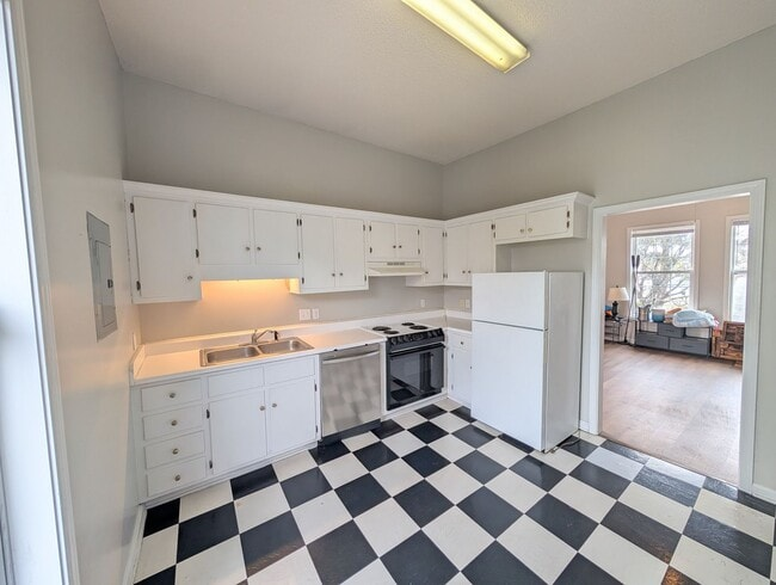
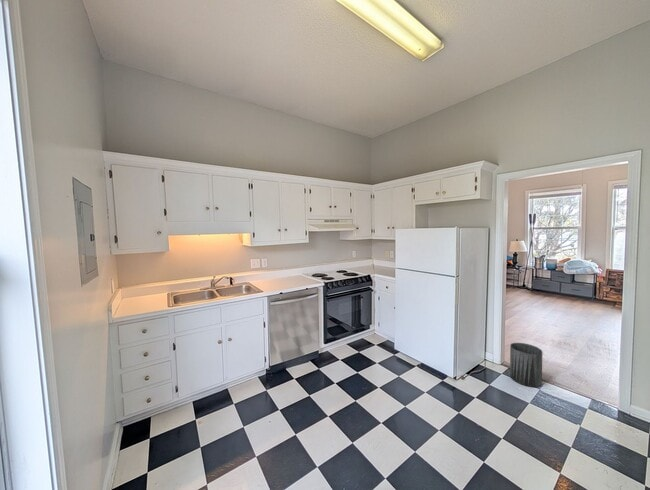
+ trash can (525, 363)
